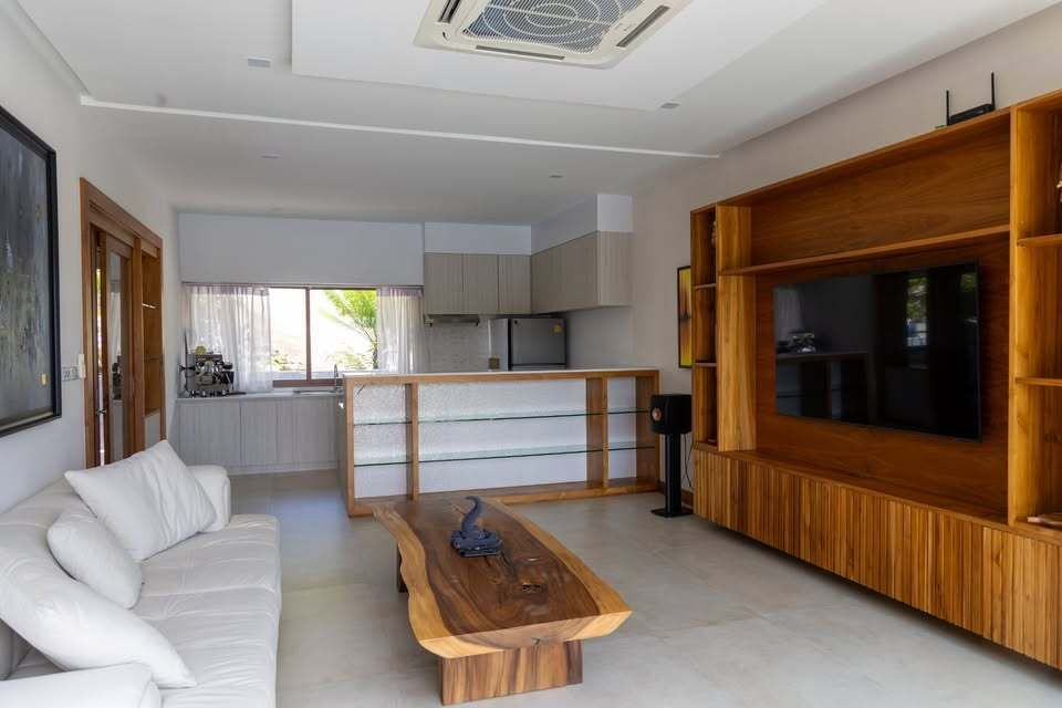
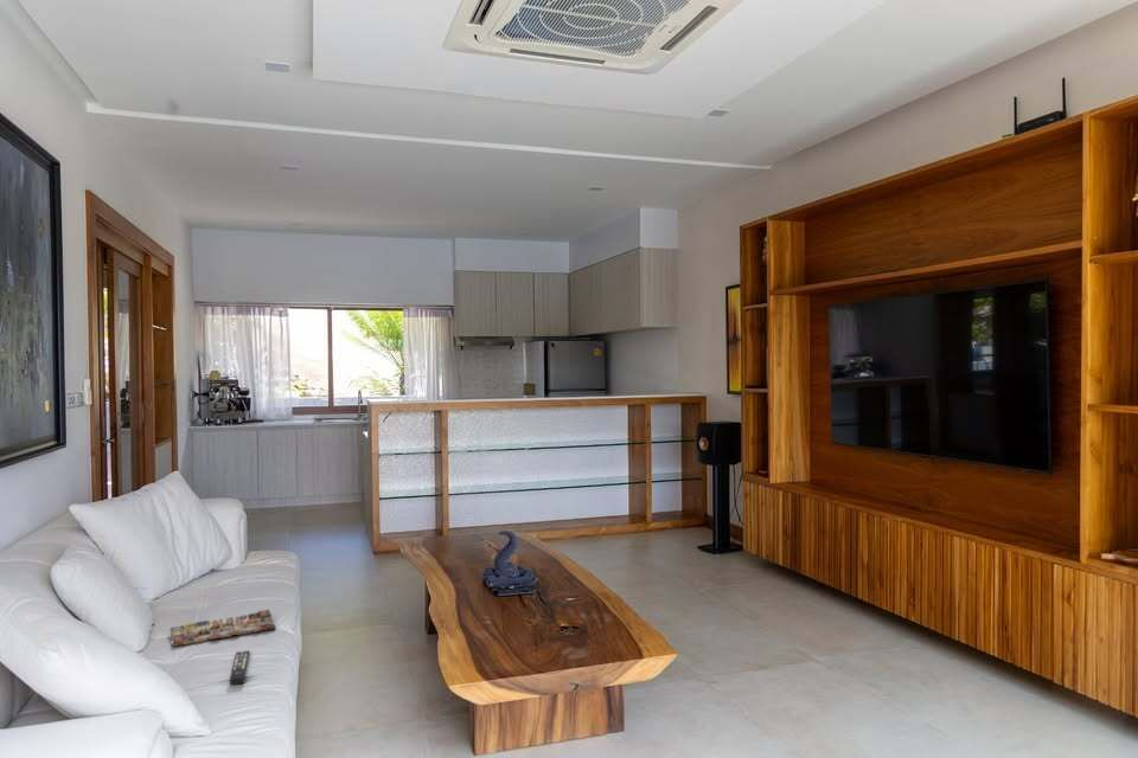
+ magazine (223, 627)
+ remote control (239, 666)
